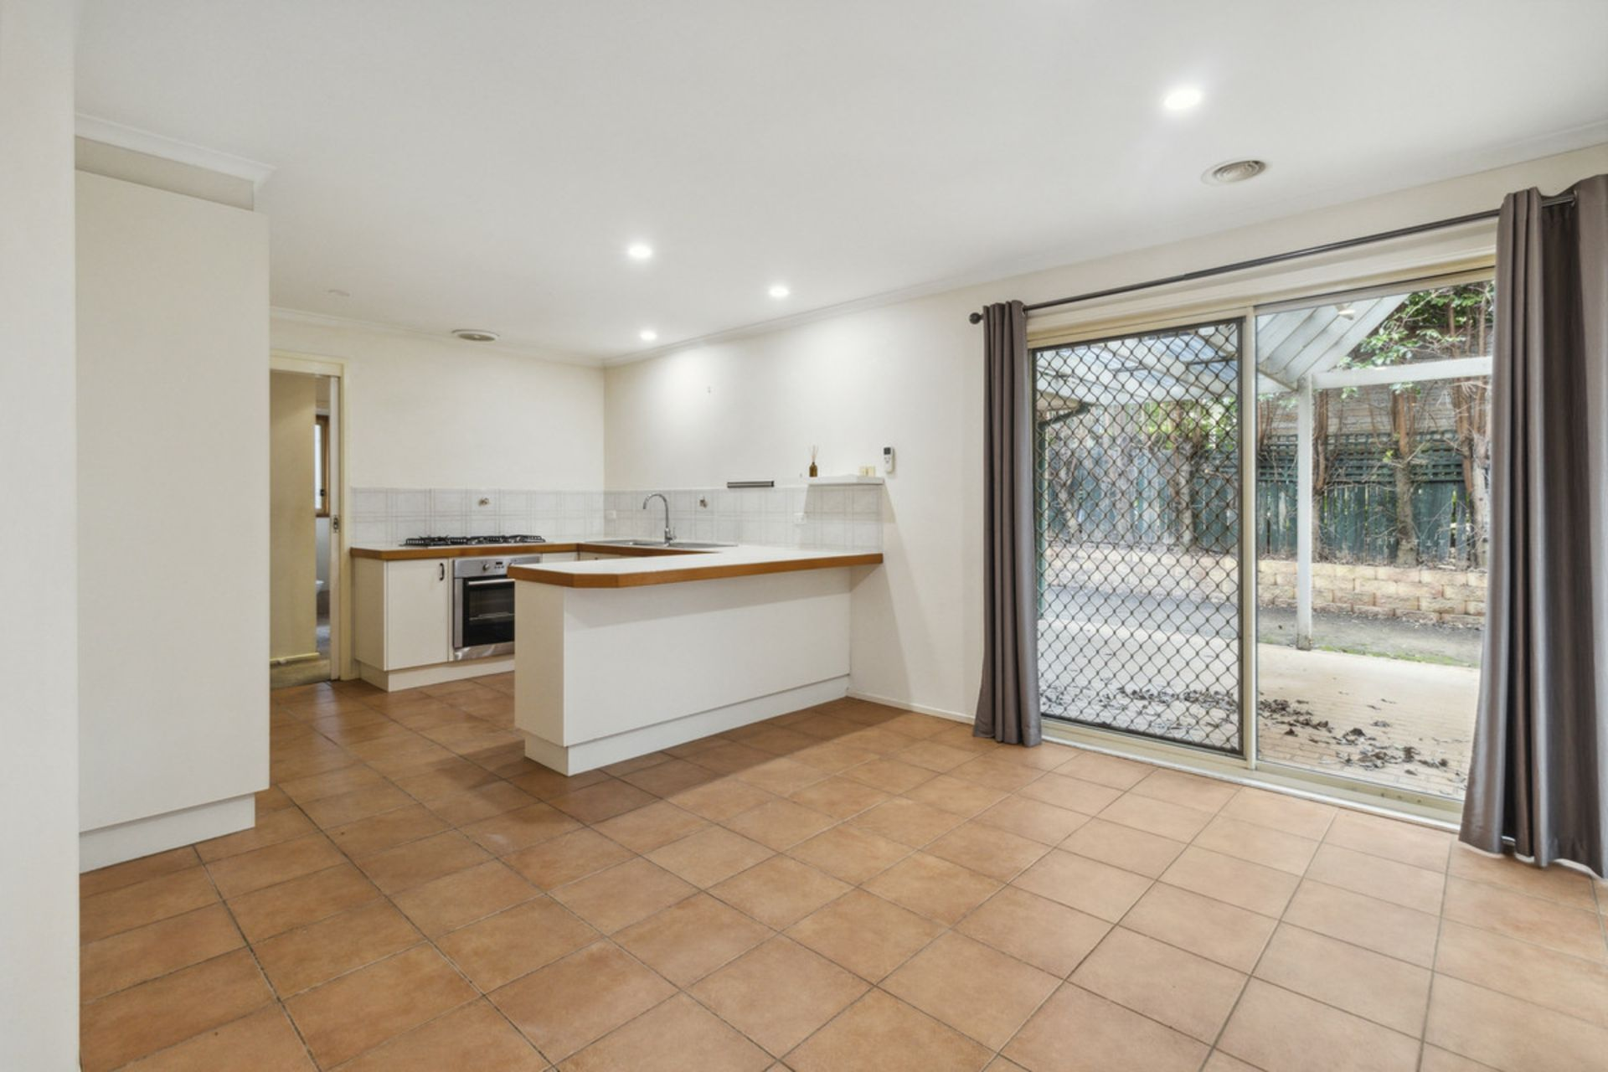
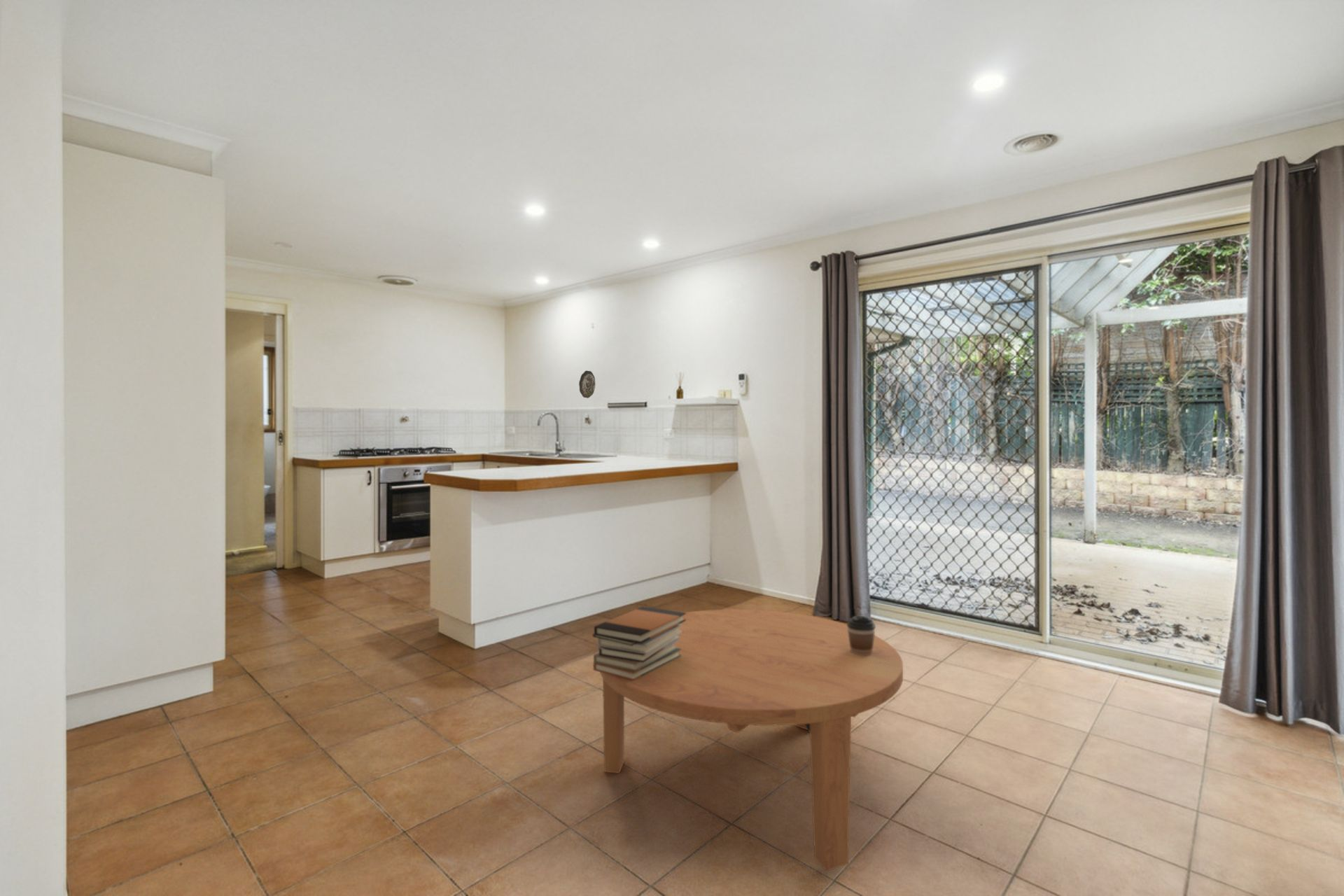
+ book stack (640, 640)
+ coffee table (746, 712)
+ coffee cup (861, 633)
+ decorative plate (588, 384)
